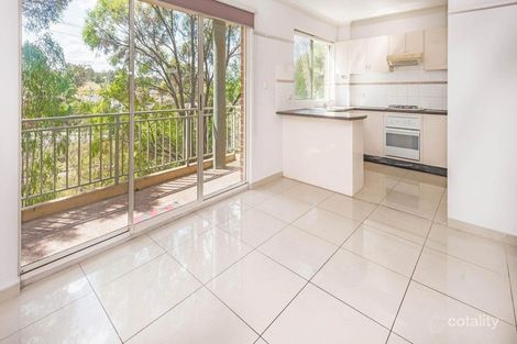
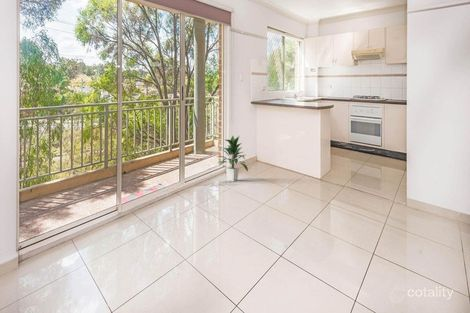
+ indoor plant (233, 157)
